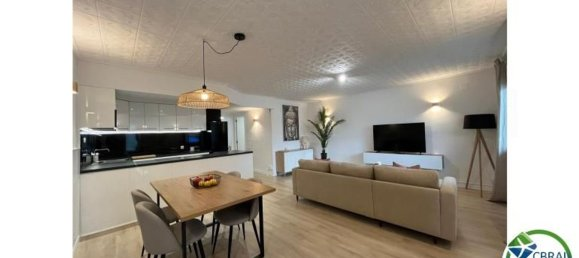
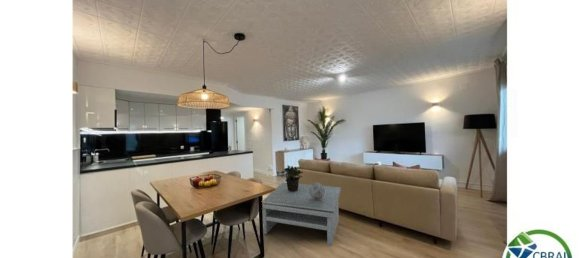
+ decorative sphere (316, 189)
+ coffee table (303, 209)
+ potted plant (291, 177)
